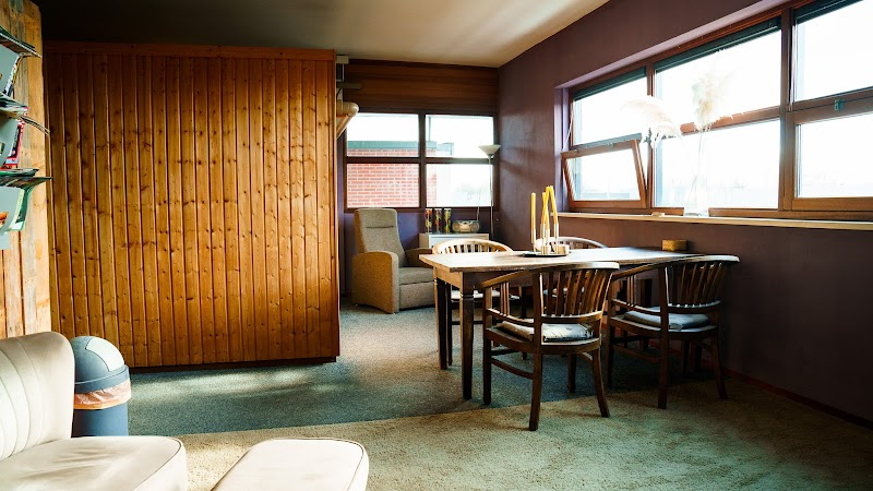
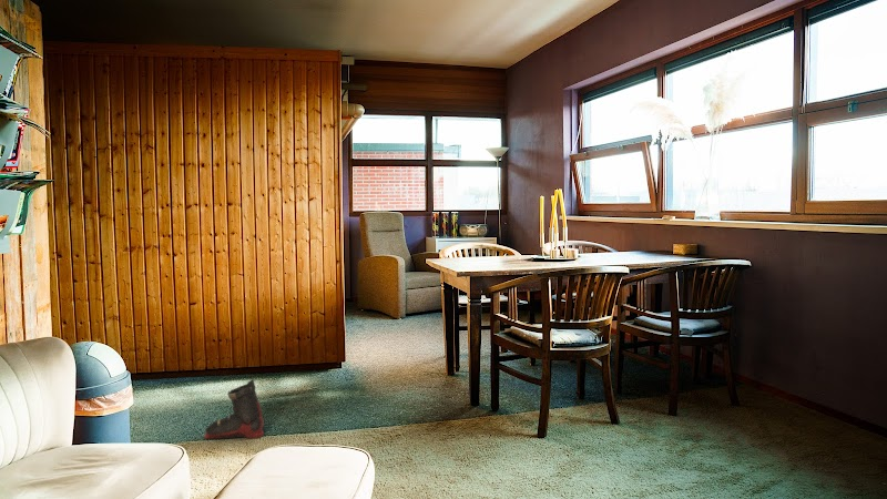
+ ski boot (233, 408)
